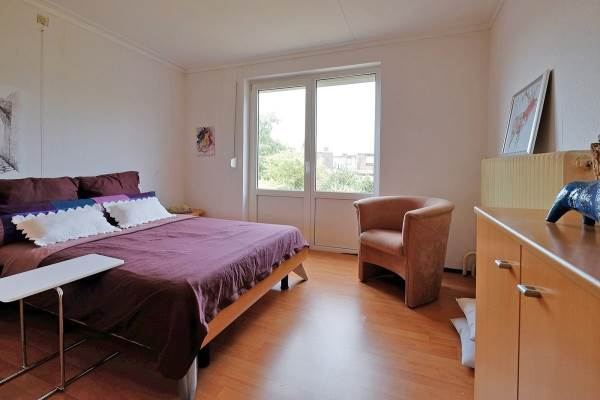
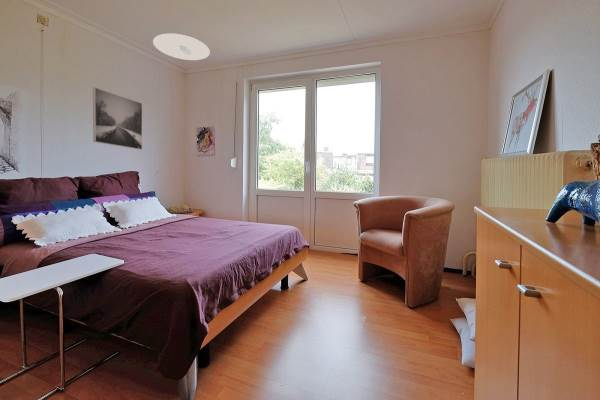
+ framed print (119, 121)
+ ceiling lamp (182, 45)
